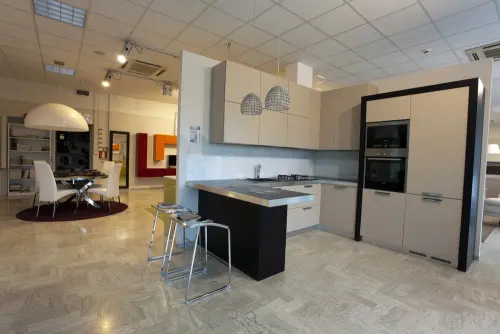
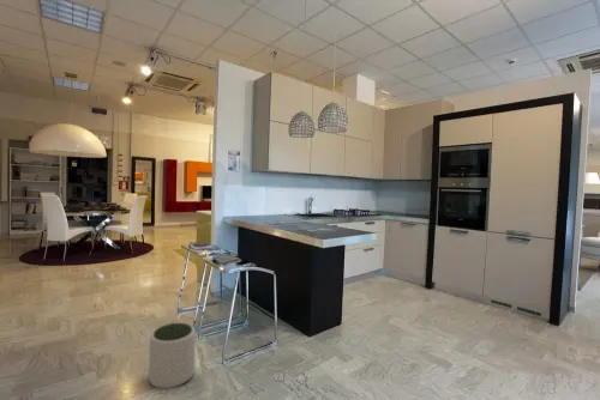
+ plant pot (172, 353)
